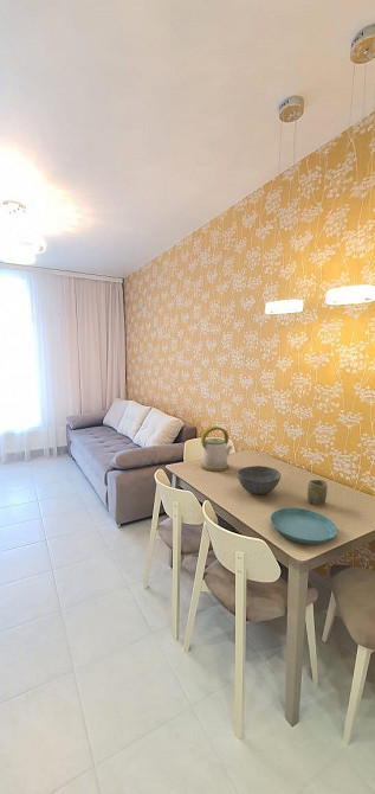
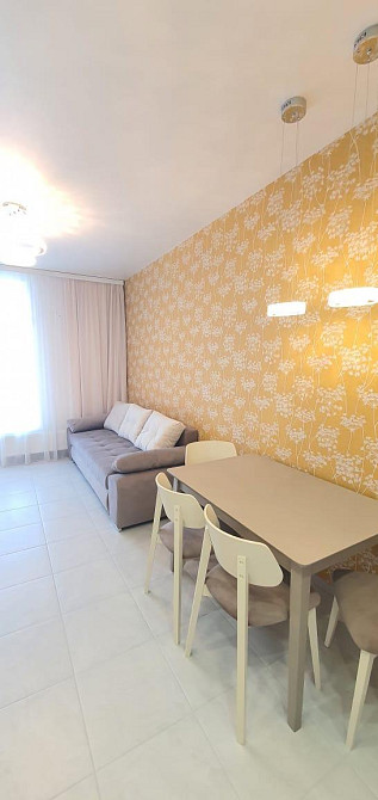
- bowl (258, 481)
- cup (317, 492)
- saucer (302, 525)
- kettle (216, 446)
